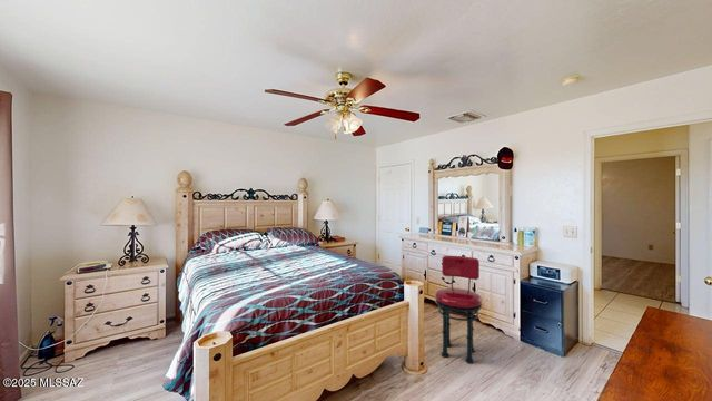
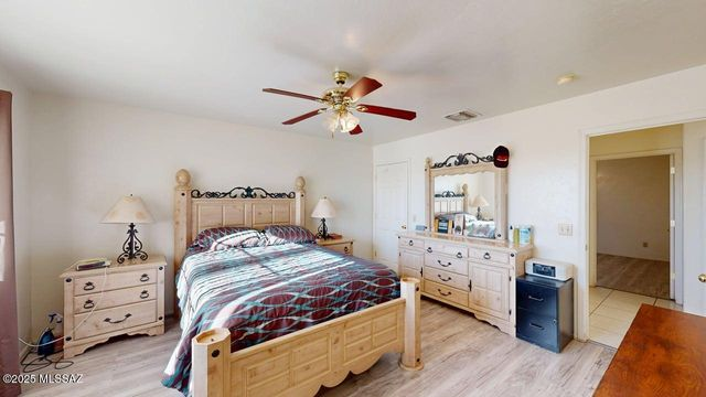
- stool (458, 304)
